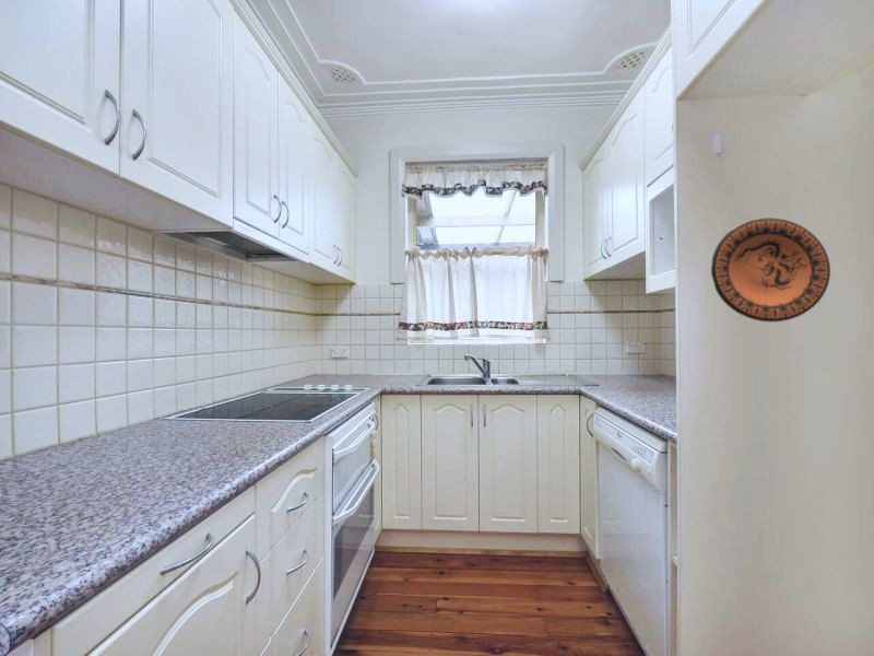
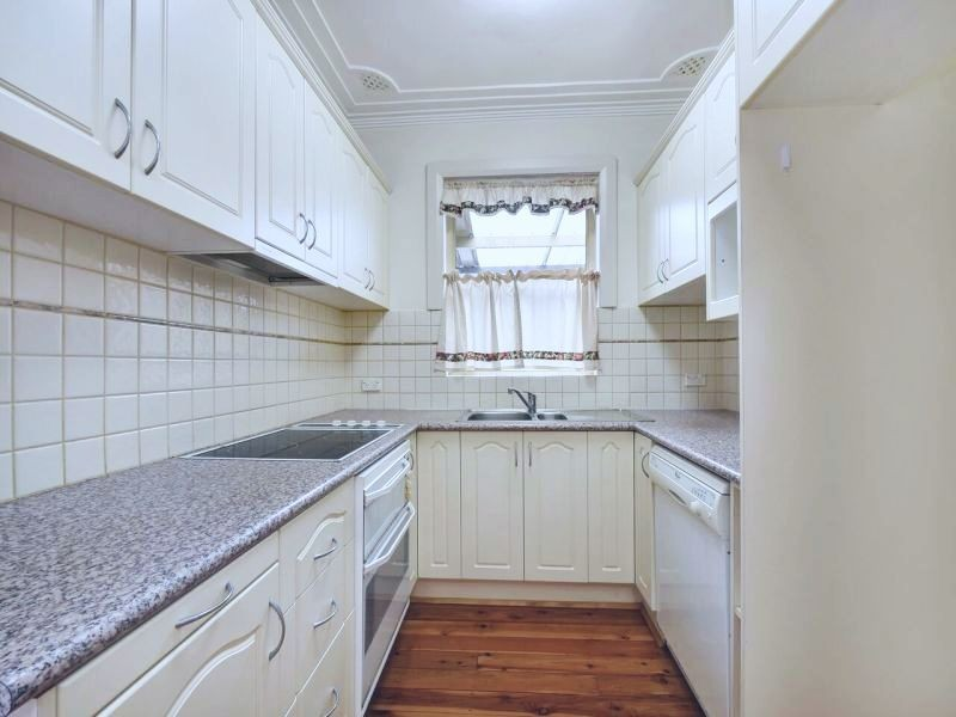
- decorative plate (767, 269)
